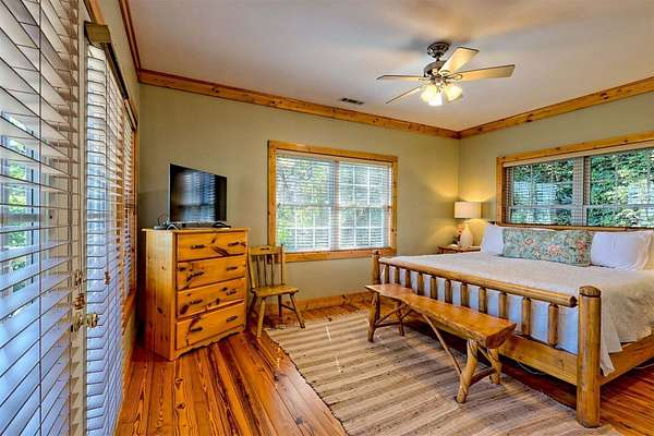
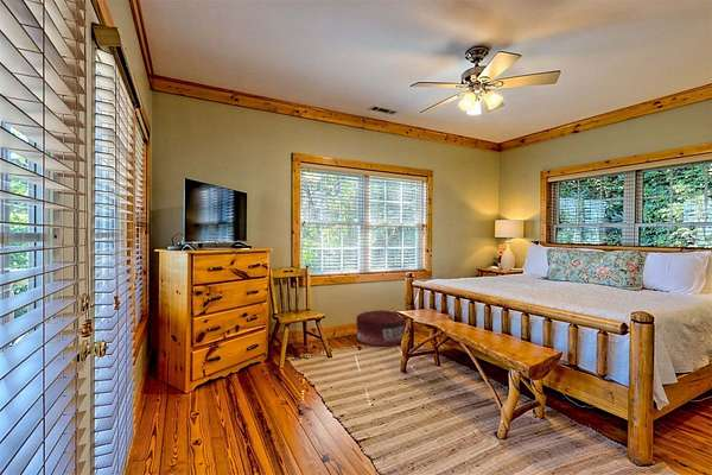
+ pouf (381, 325)
